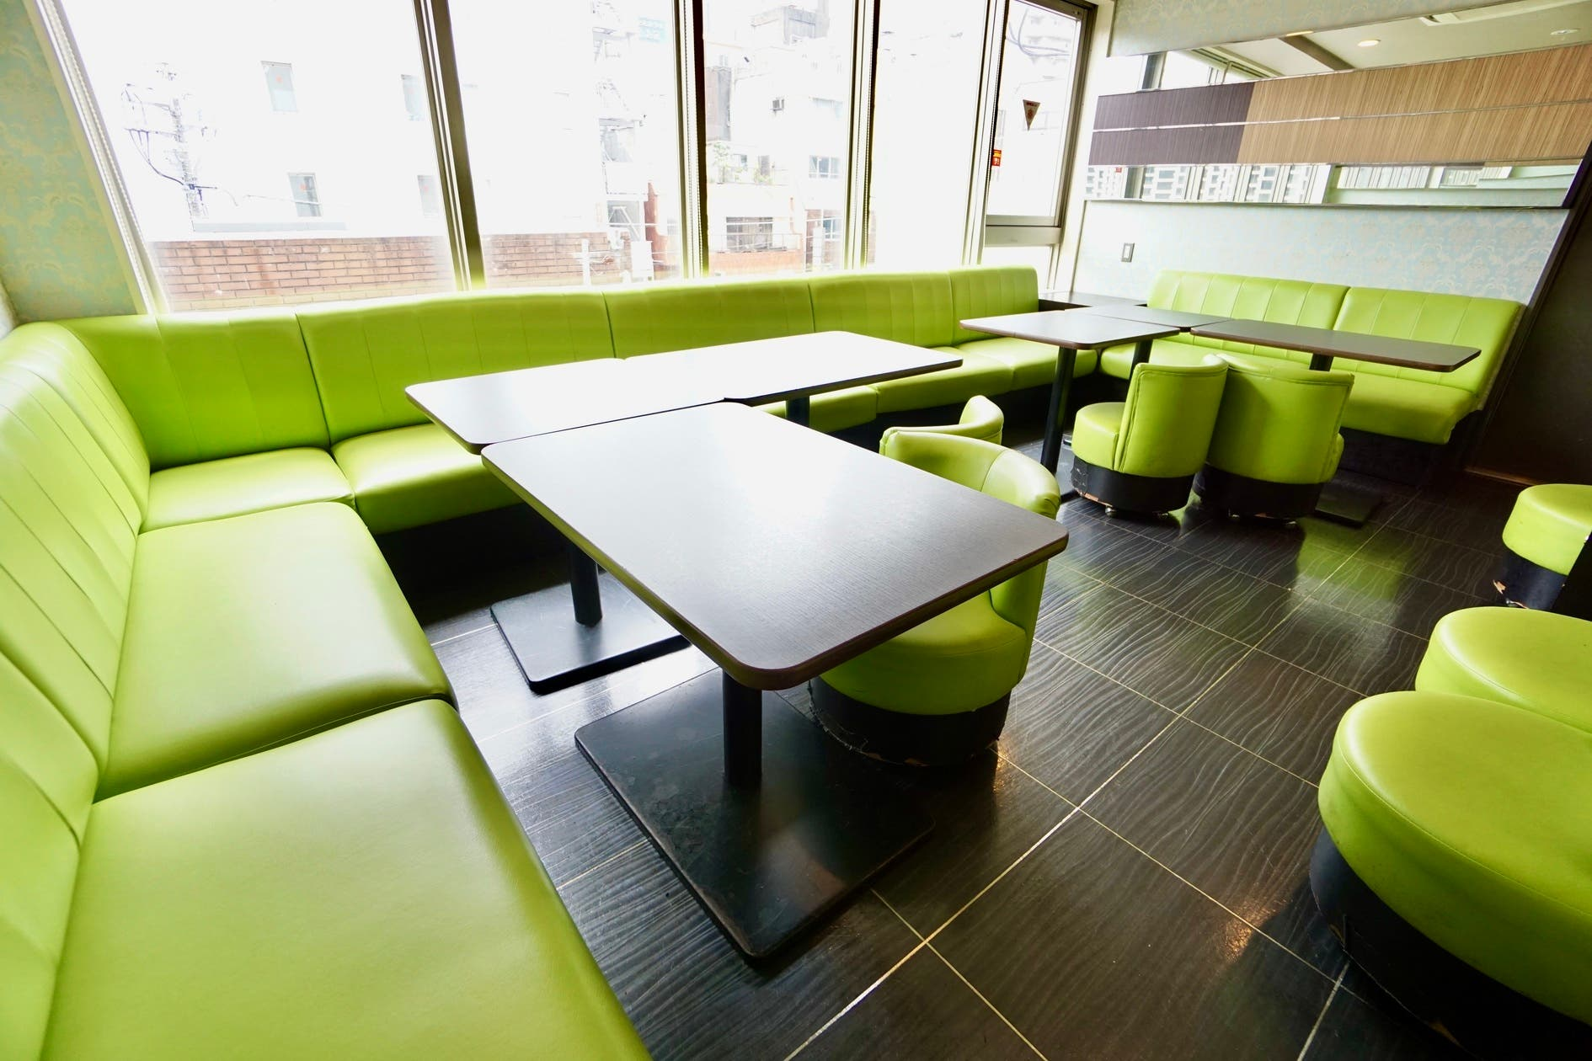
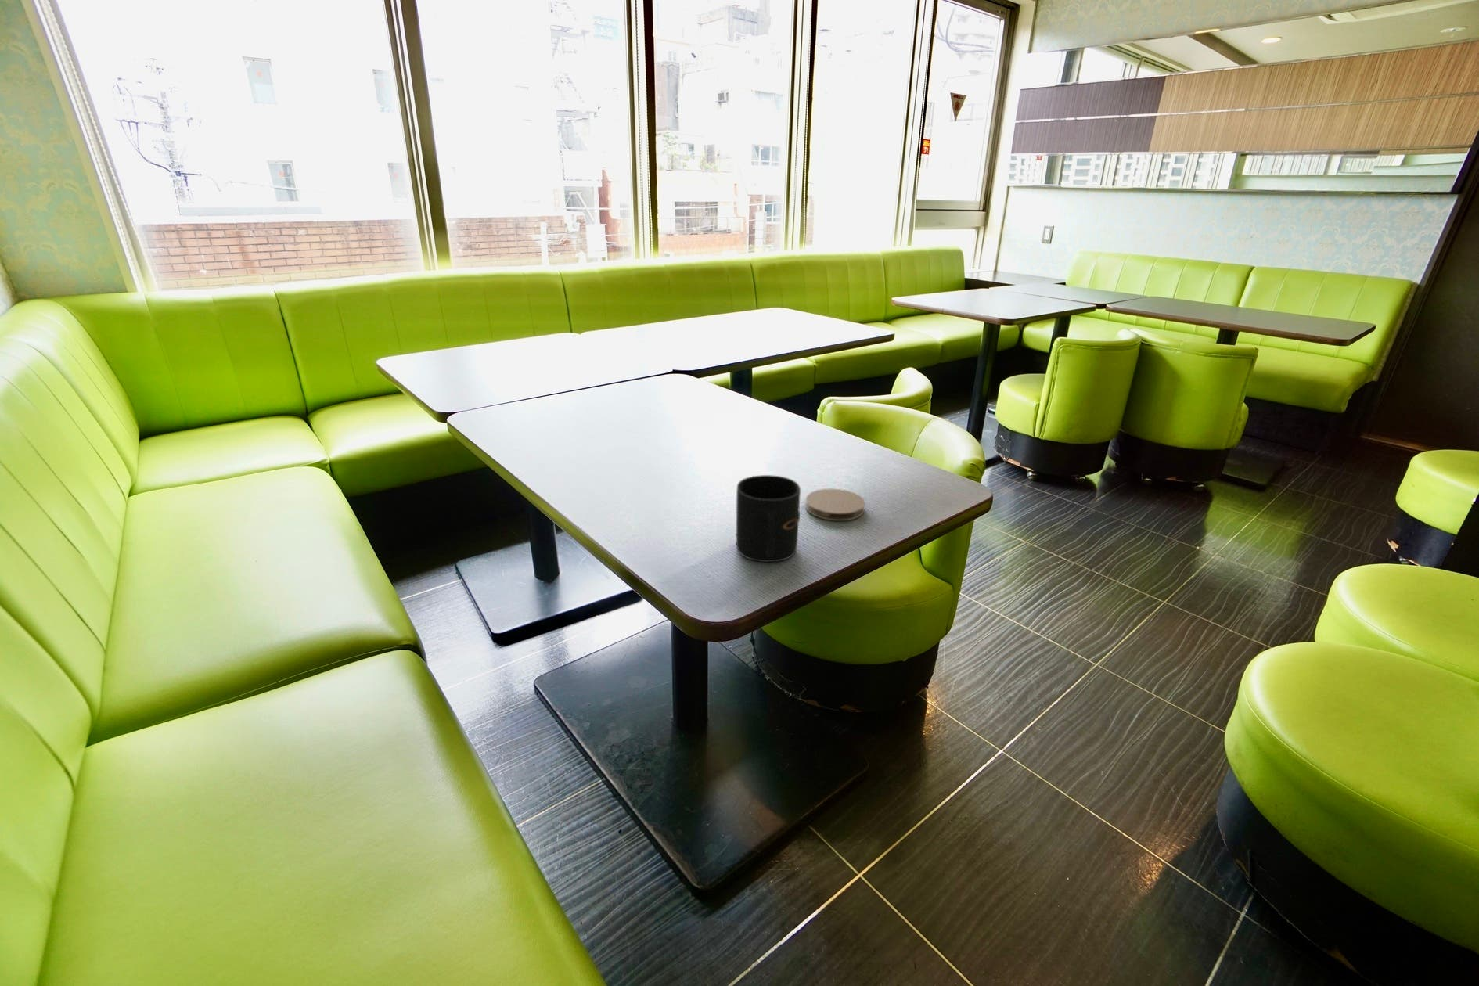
+ mug (765, 523)
+ coaster (835, 504)
